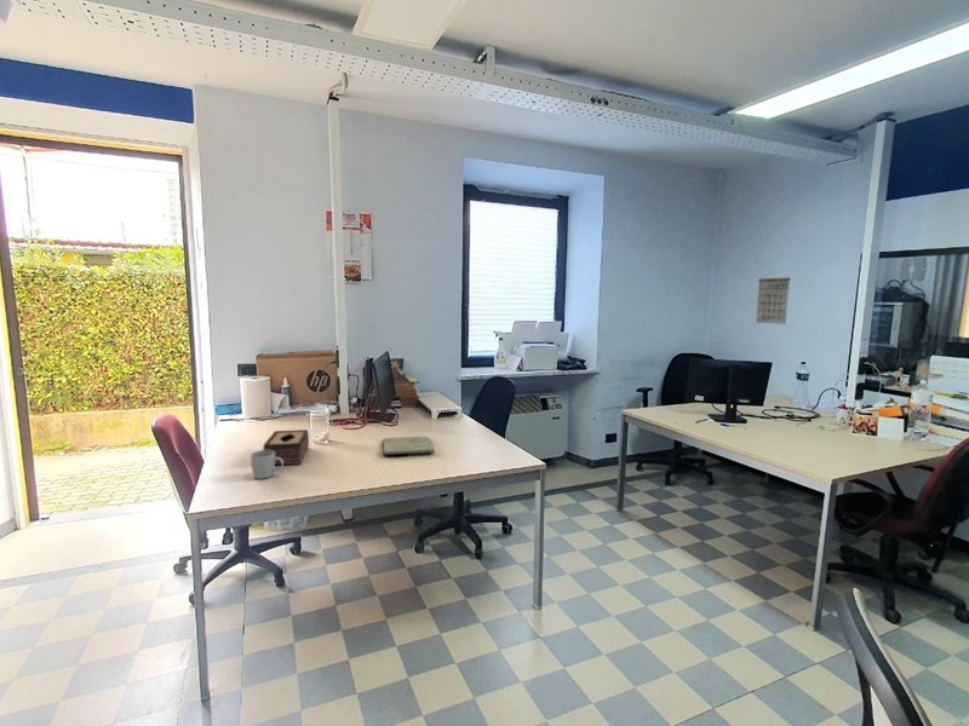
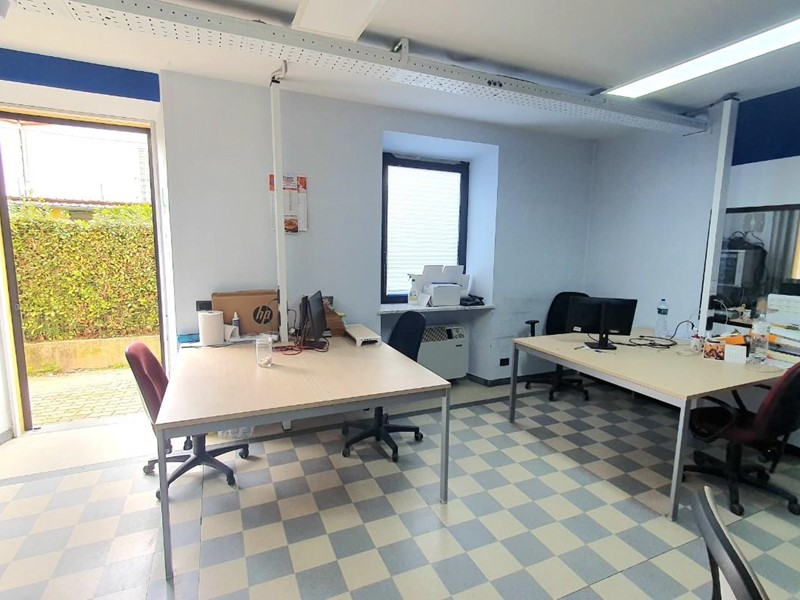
- calendar (772, 295)
- tissue box (287, 446)
- mug (268, 465)
- book (407, 444)
